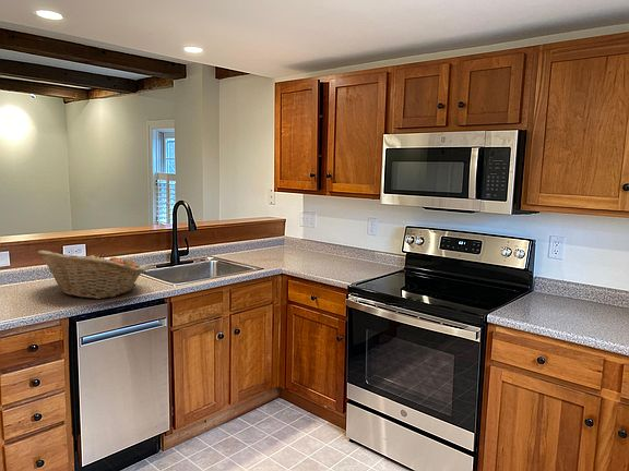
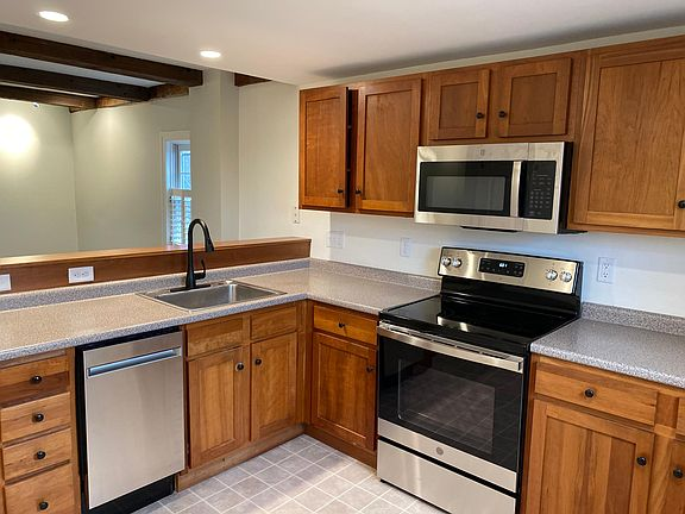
- fruit basket (92, 269)
